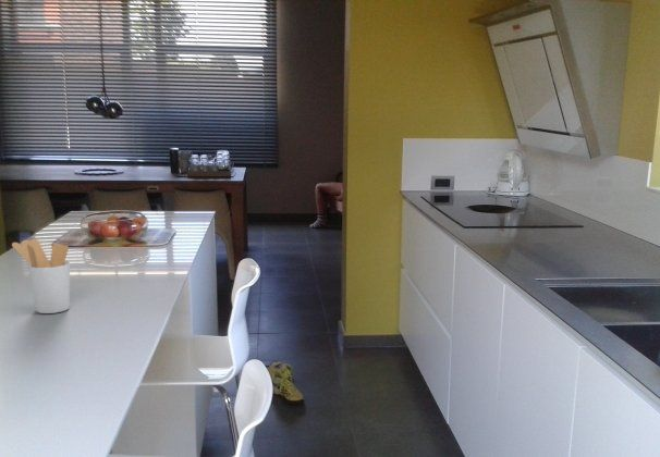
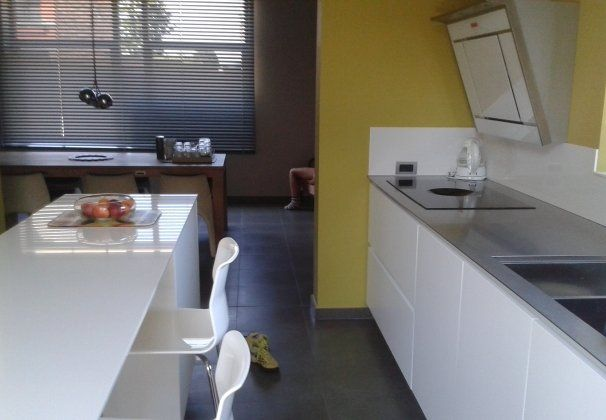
- utensil holder (42, 273)
